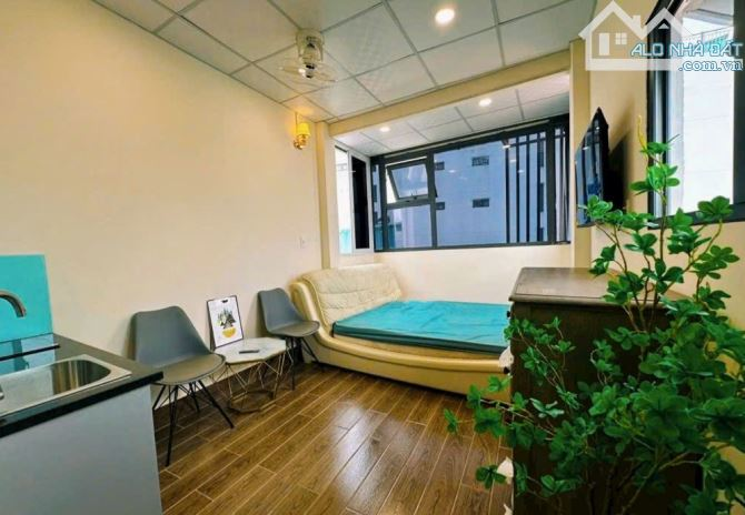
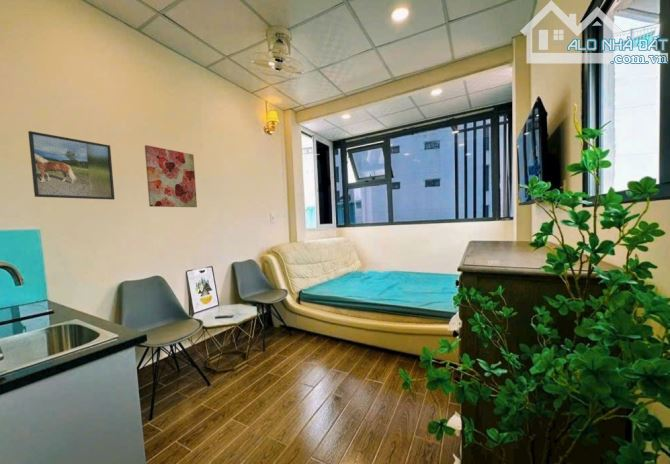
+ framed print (75, 168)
+ wall art (172, 178)
